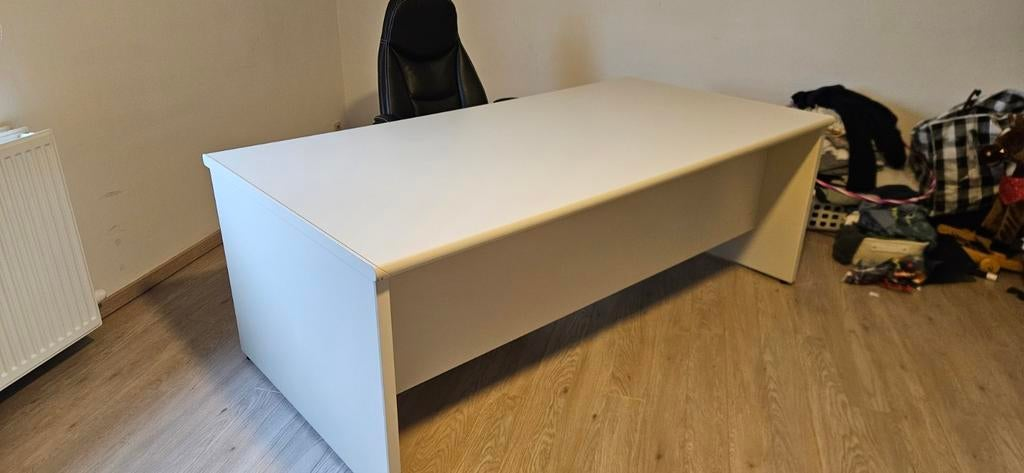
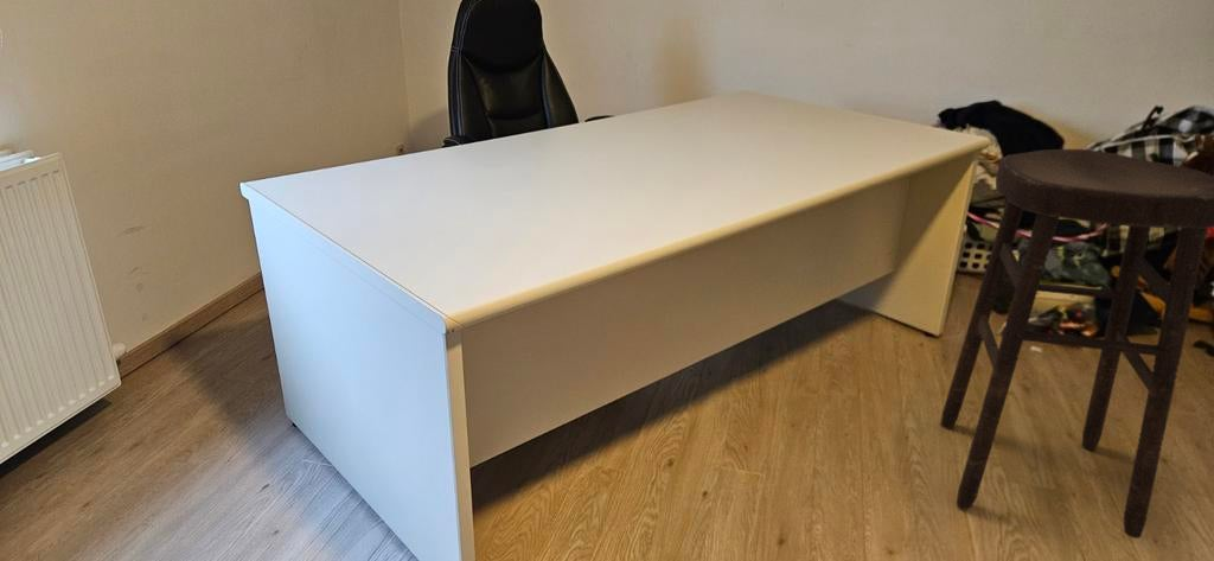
+ stool (1065, 334)
